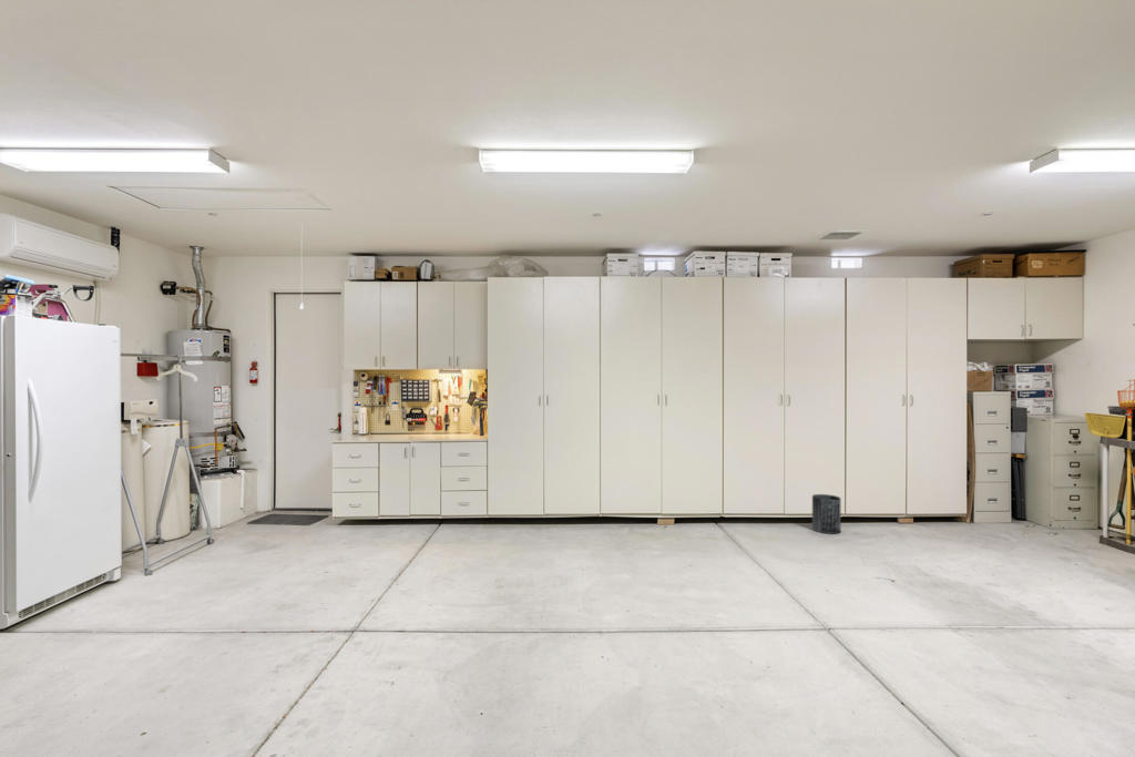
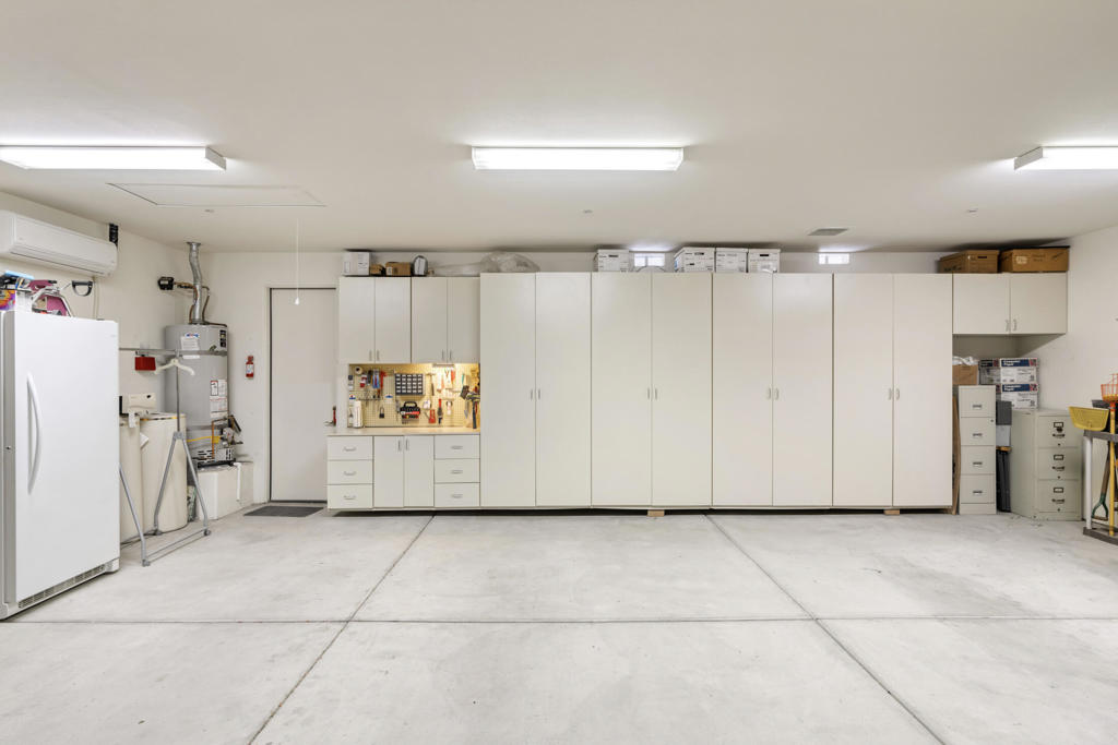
- trash can (826, 513)
